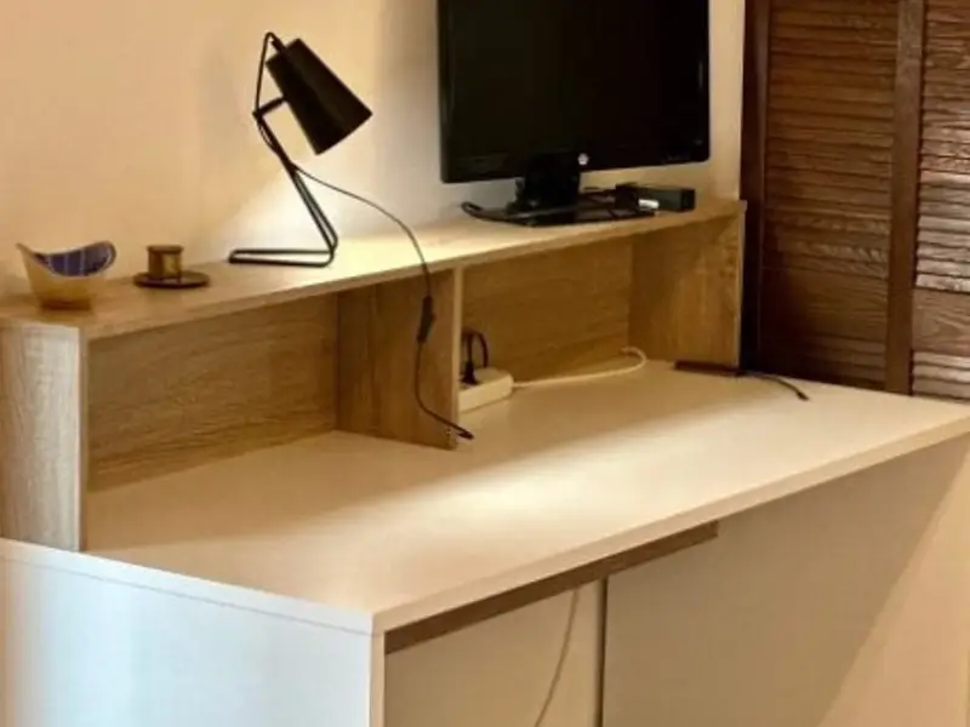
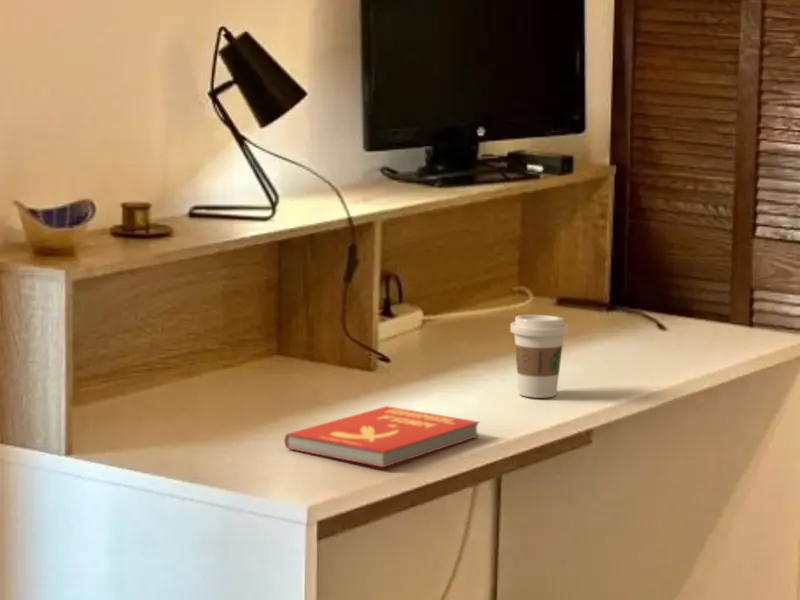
+ coffee cup (538, 355)
+ book (383, 434)
